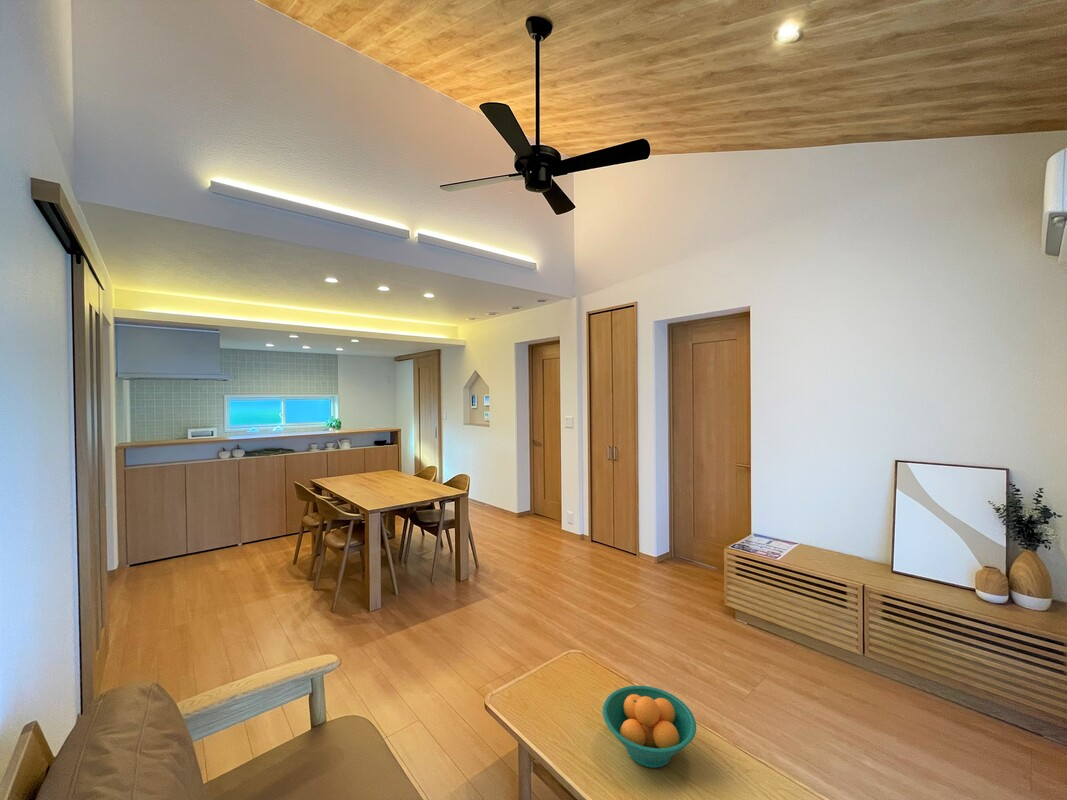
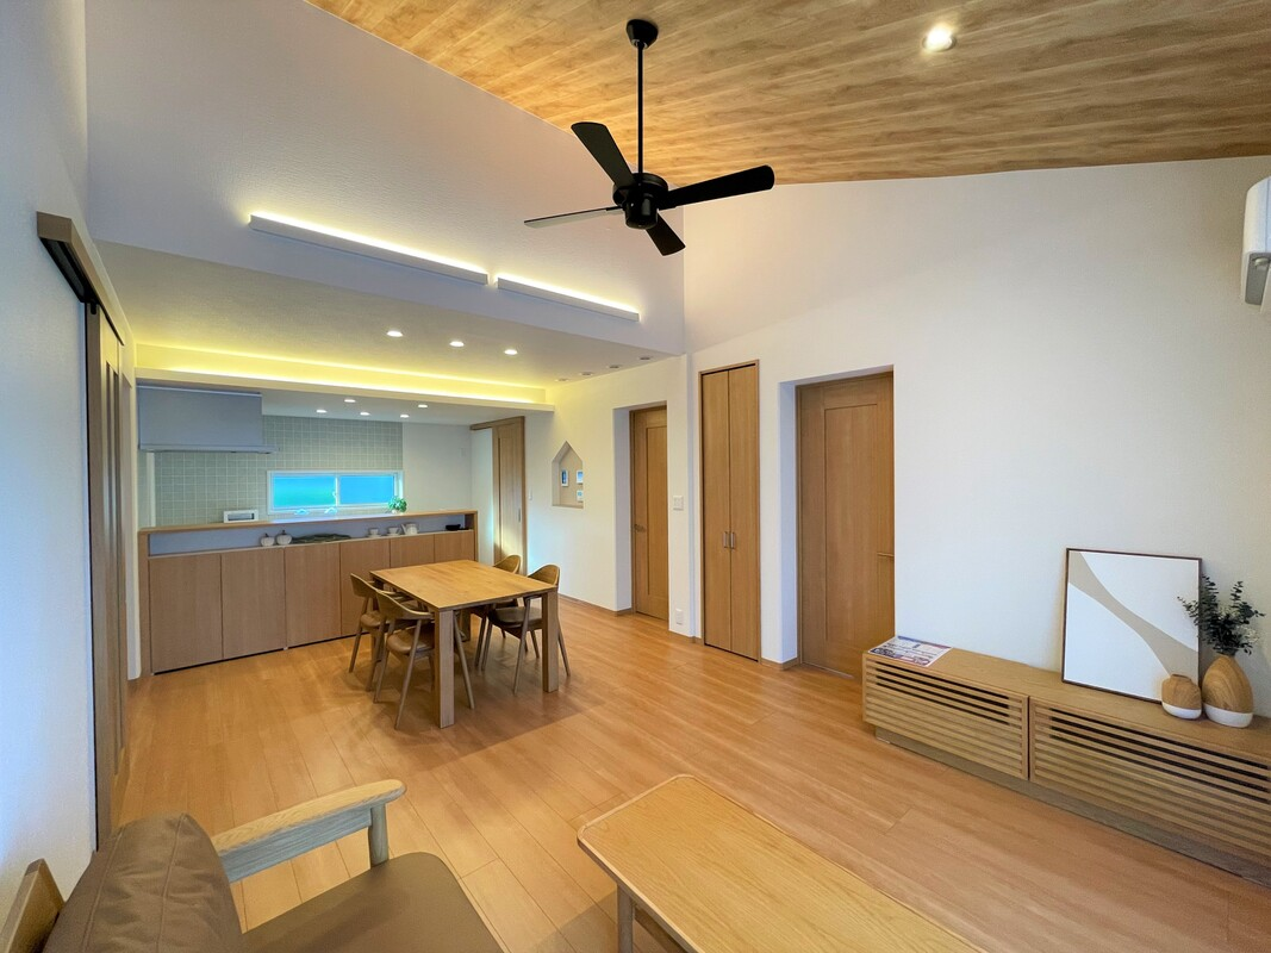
- fruit bowl (648, 724)
